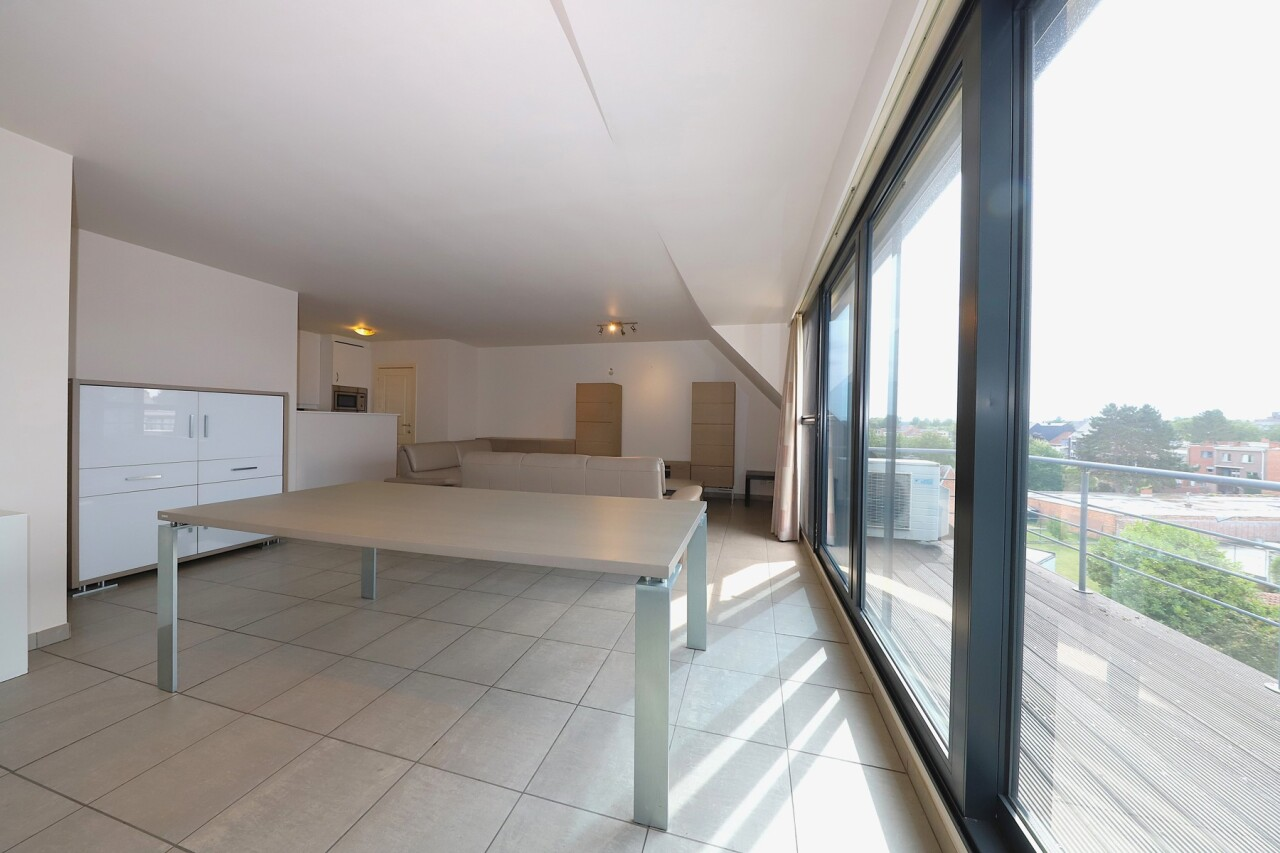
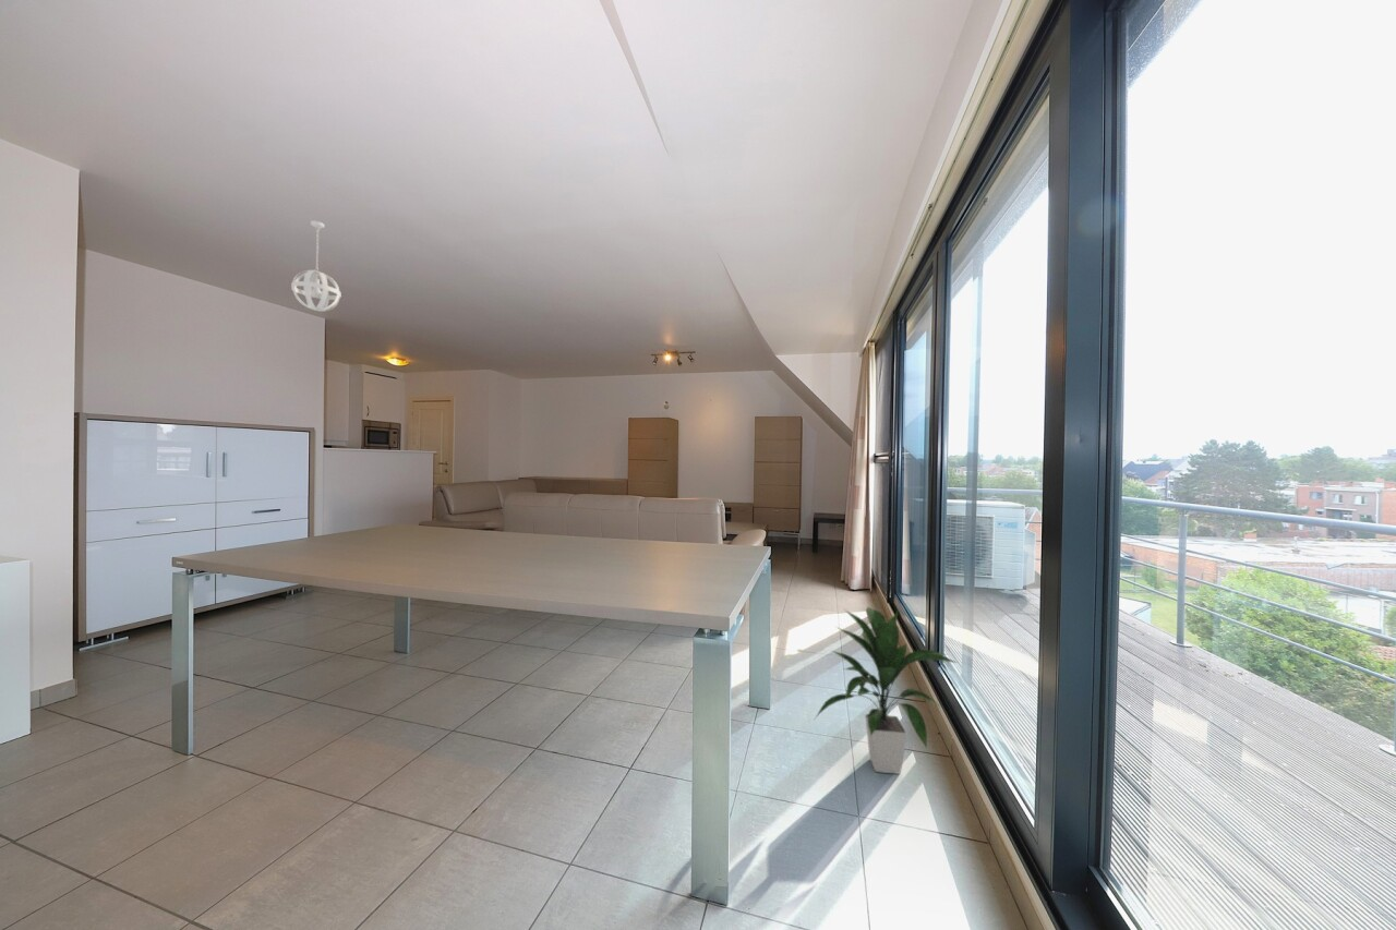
+ indoor plant (879, 684)
+ pendant light (316, 267)
